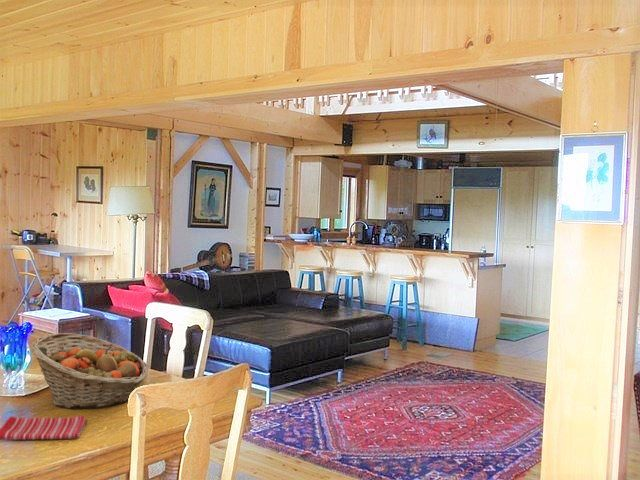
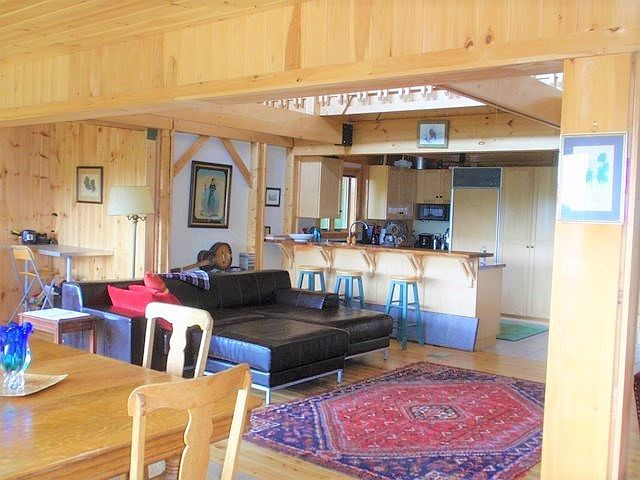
- dish towel (42, 427)
- fruit basket (91, 367)
